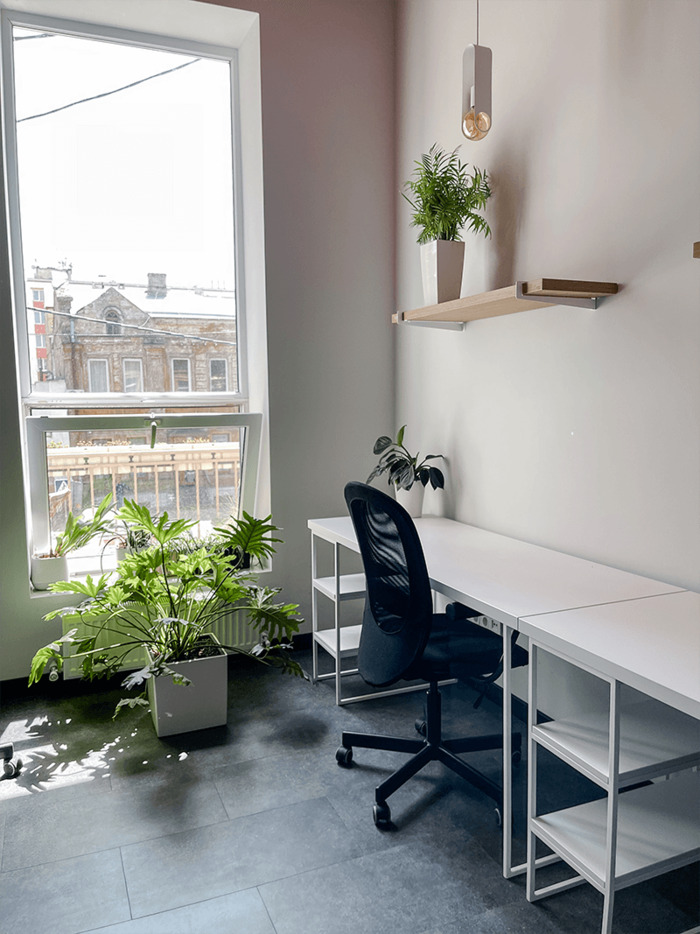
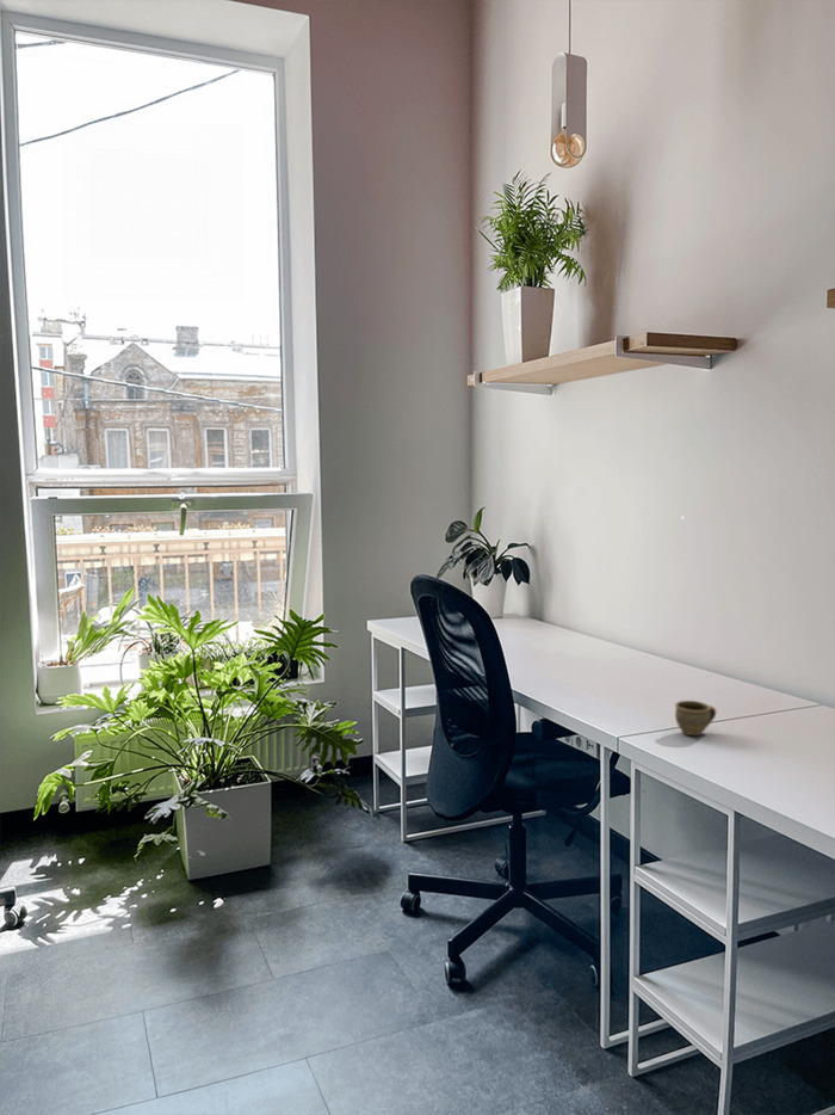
+ cup (697, 719)
